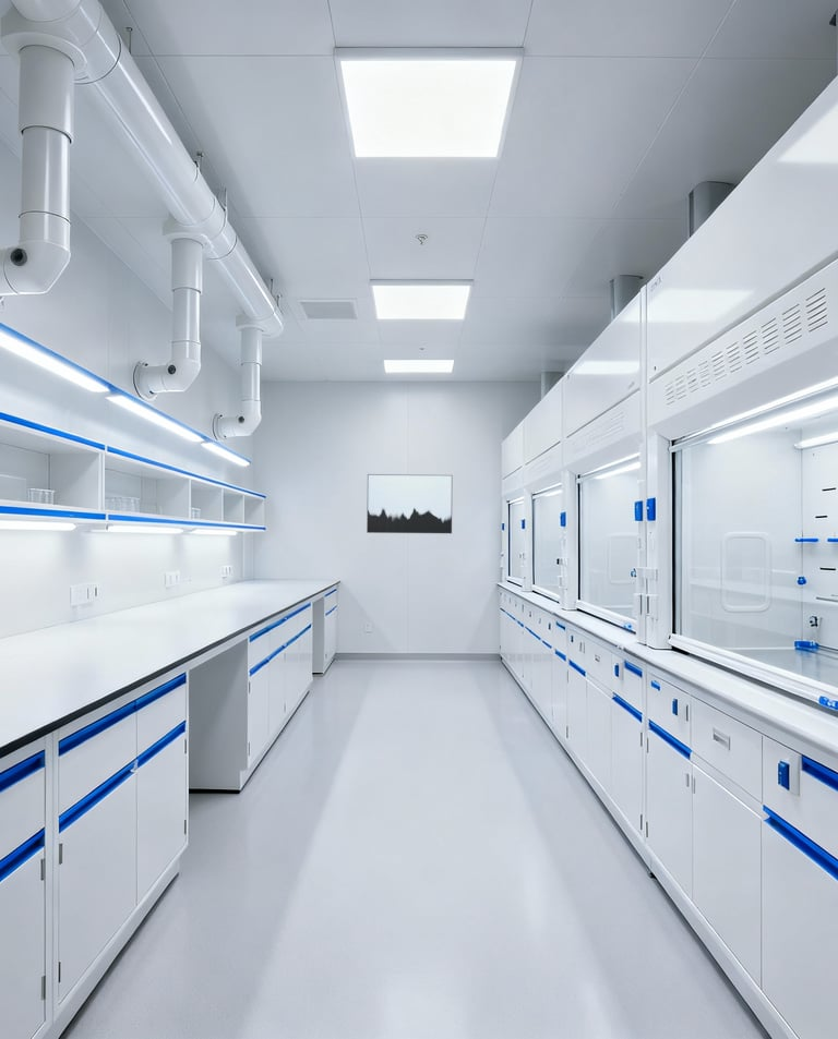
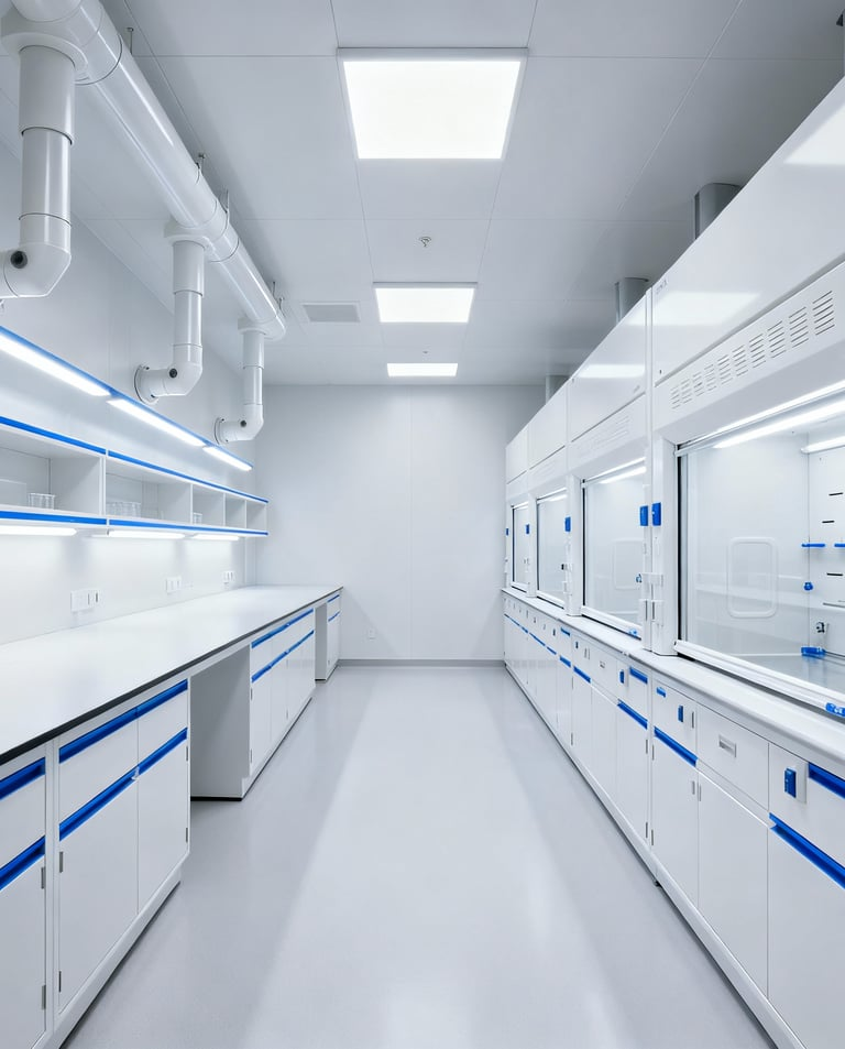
- wall art (409, 504)
